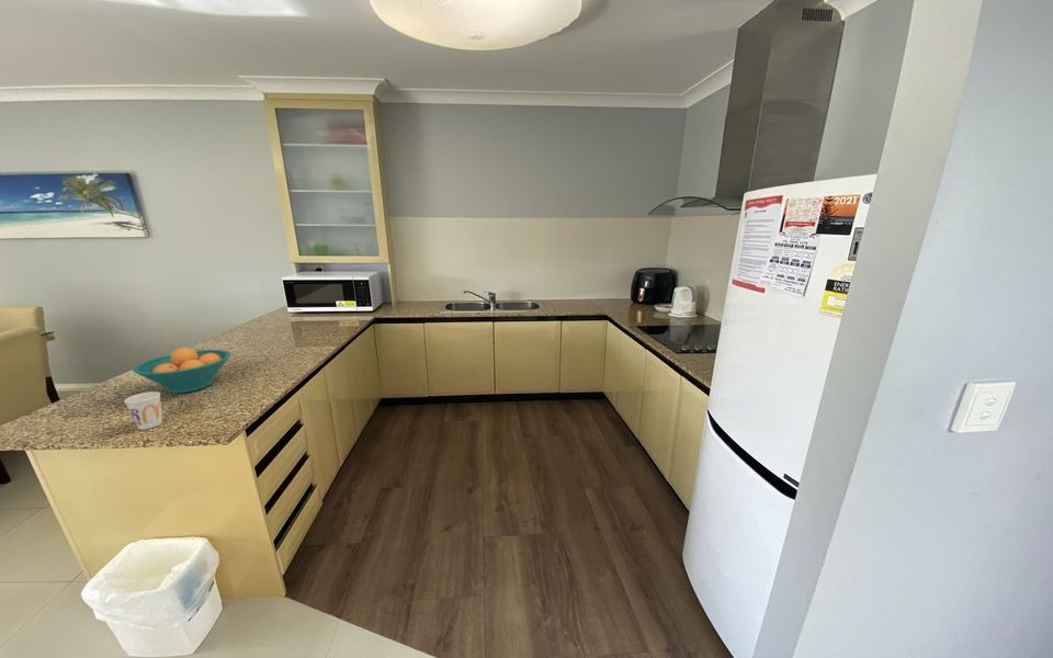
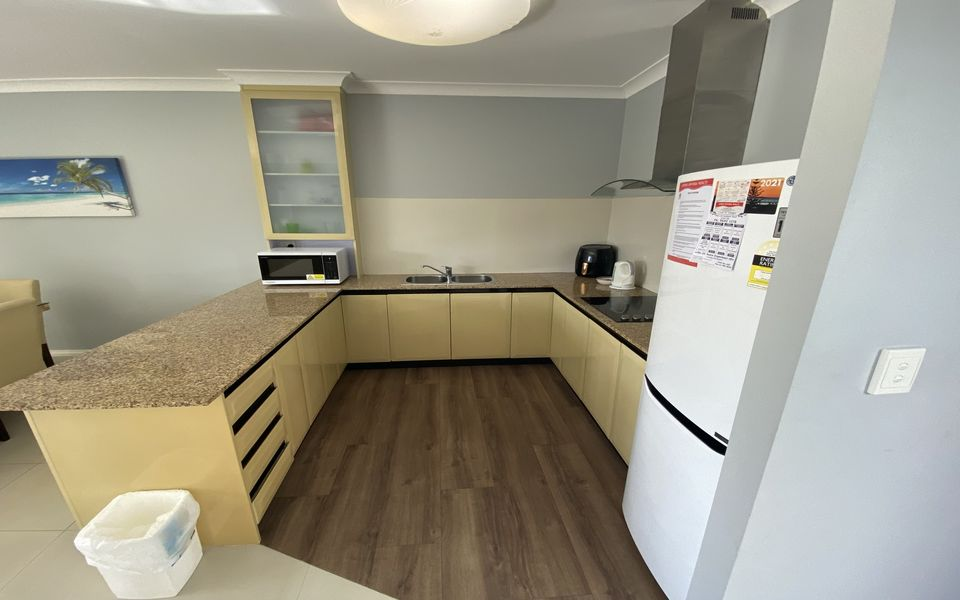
- fruit bowl (186, 367)
- cup (146, 410)
